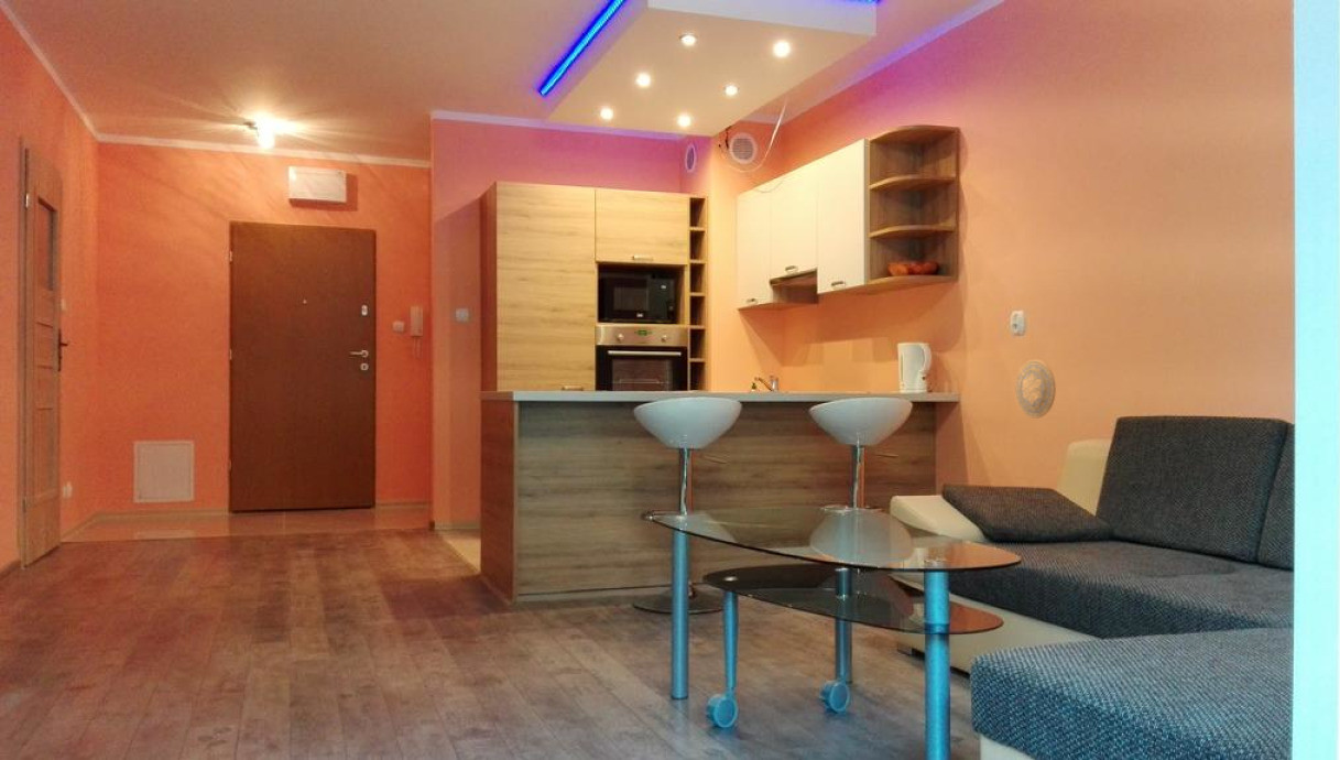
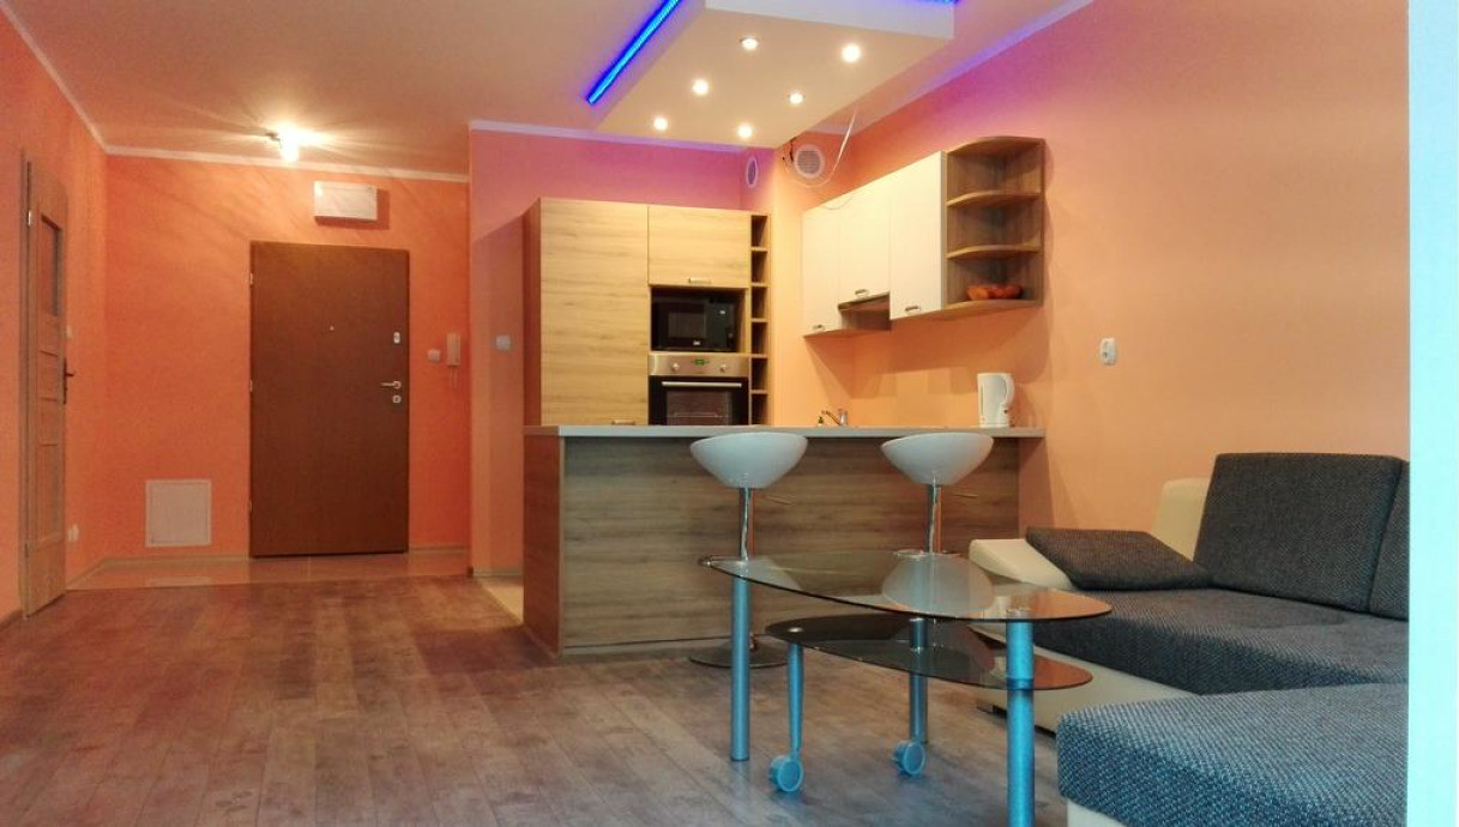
- decorative plate (1033, 389)
